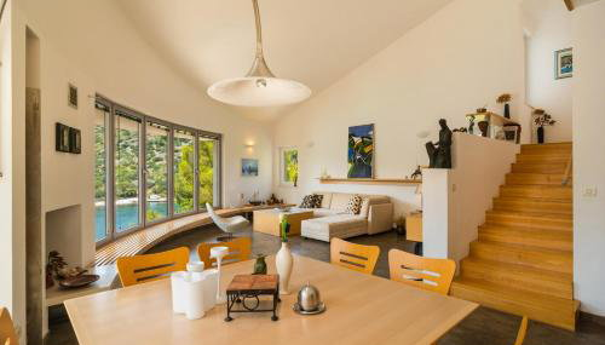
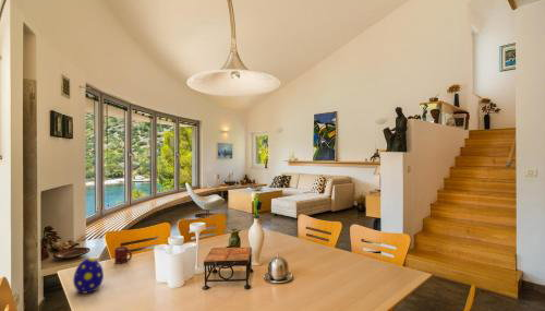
+ cup (123, 254)
+ decorative egg (88, 274)
